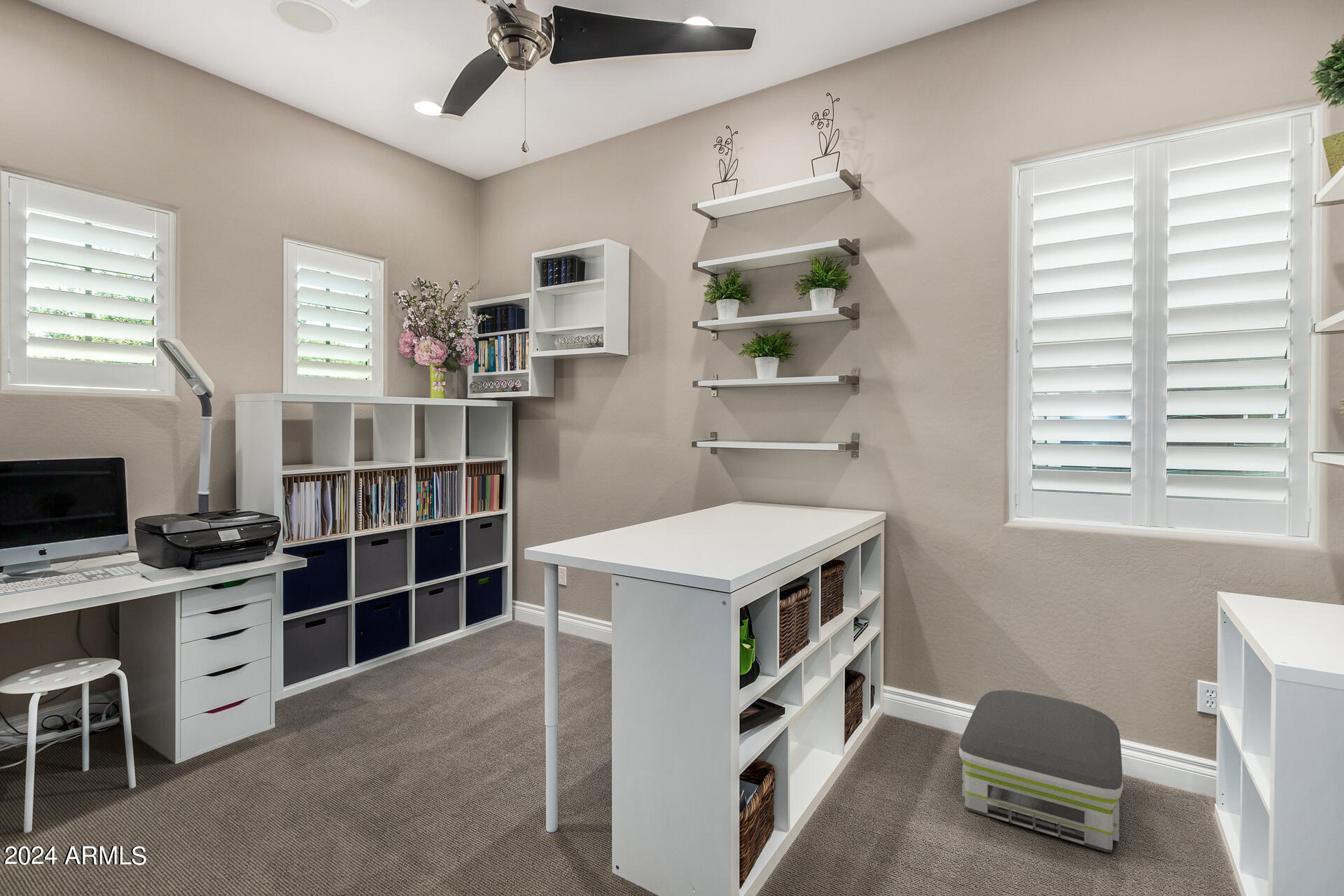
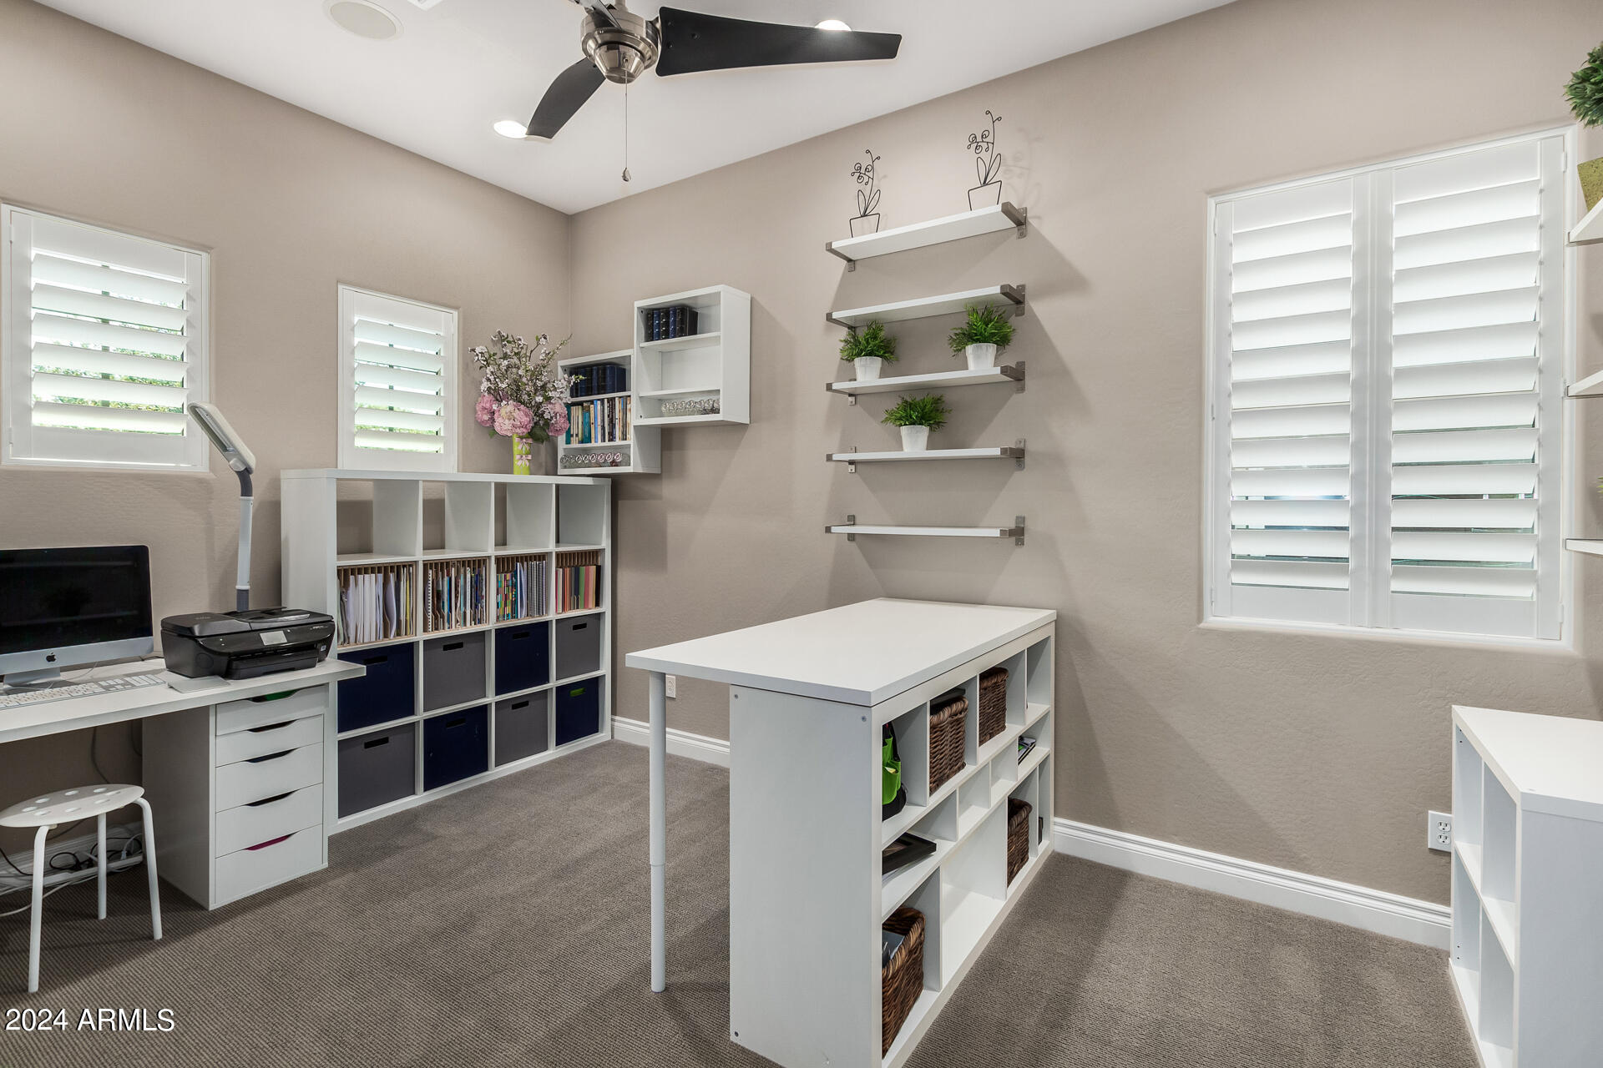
- air purifier (1041, 750)
